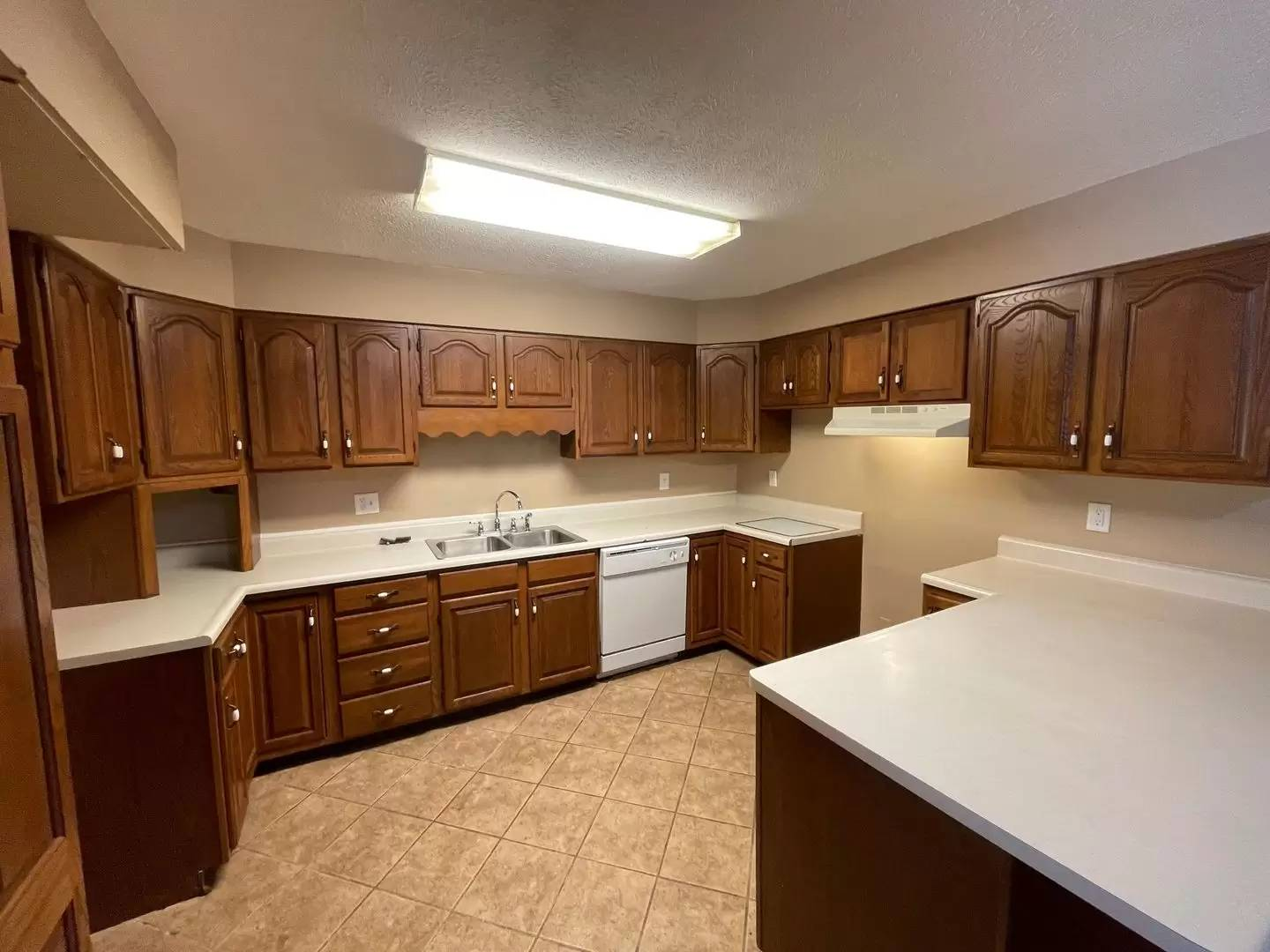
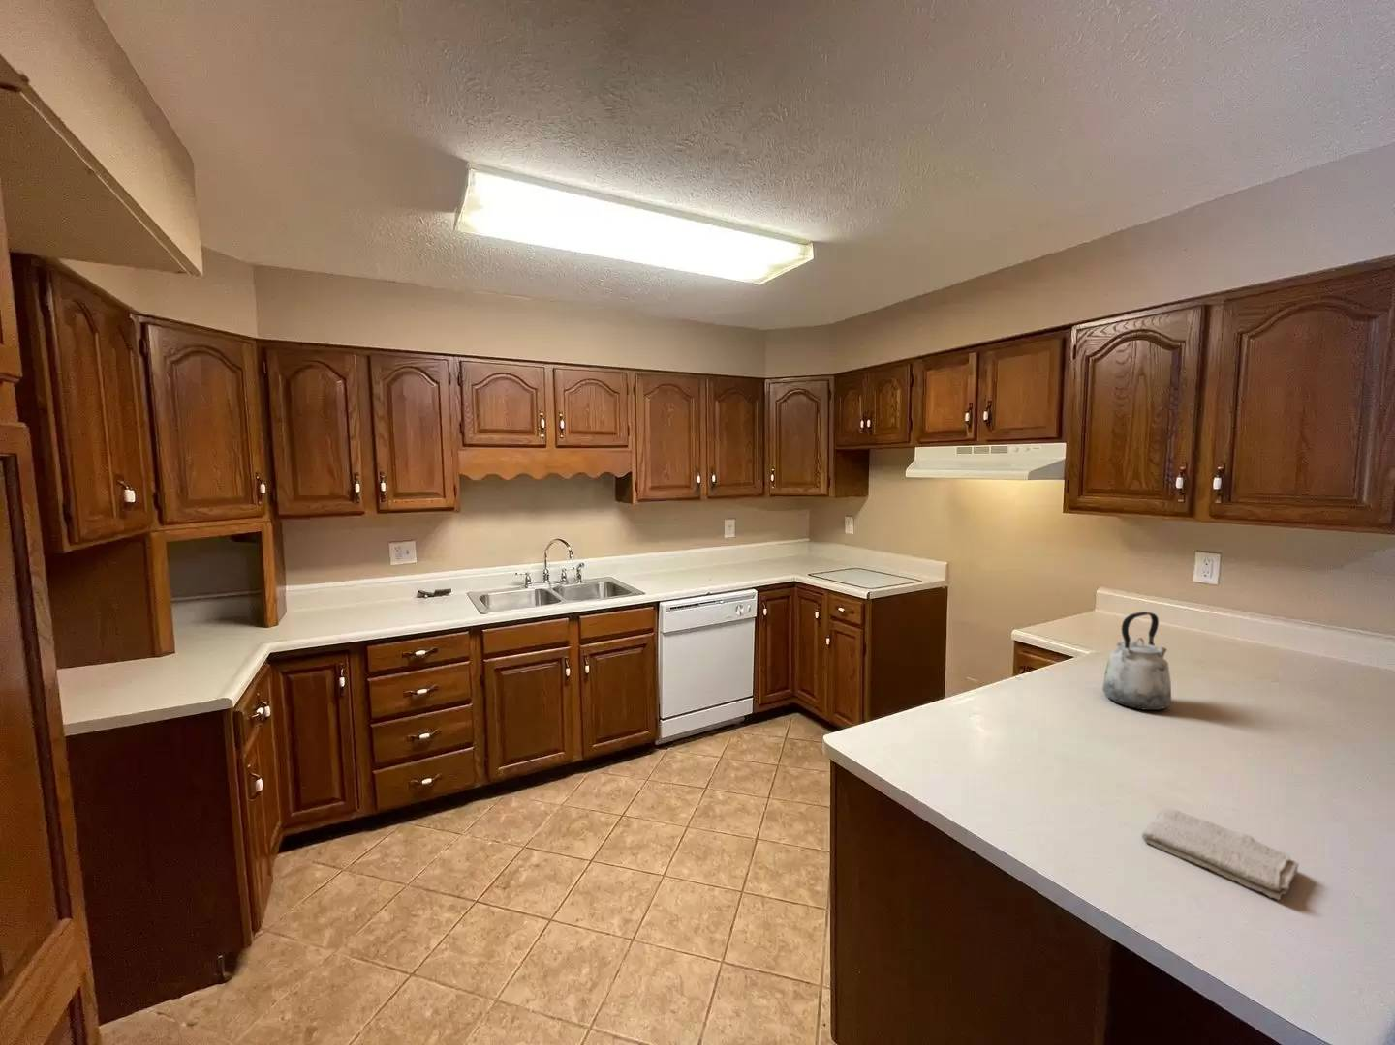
+ washcloth (1217, 847)
+ kettle (1145, 658)
